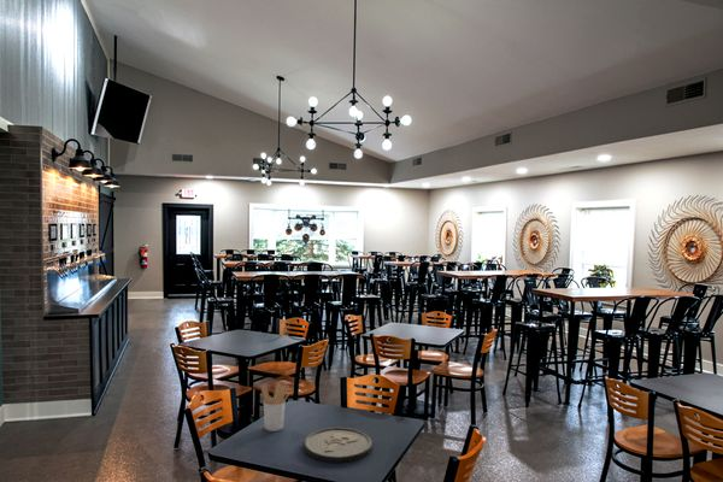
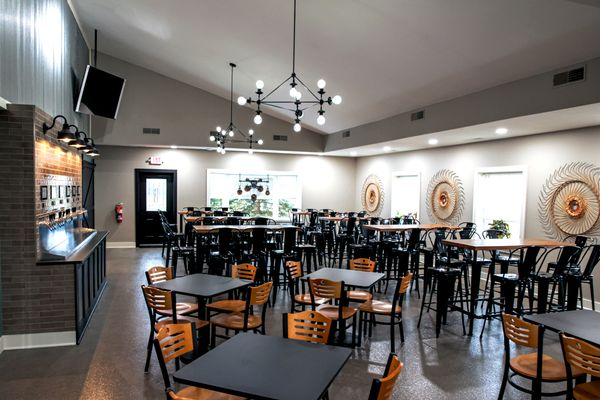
- utensil holder (276, 405)
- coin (337, 443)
